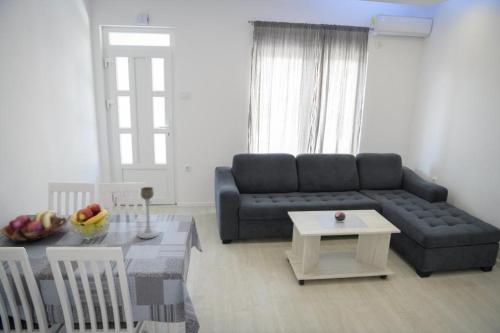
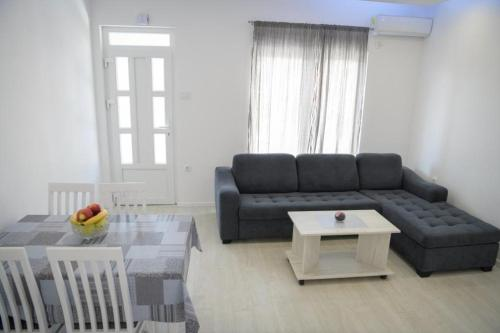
- candle holder (147, 211)
- fruit basket (36, 224)
